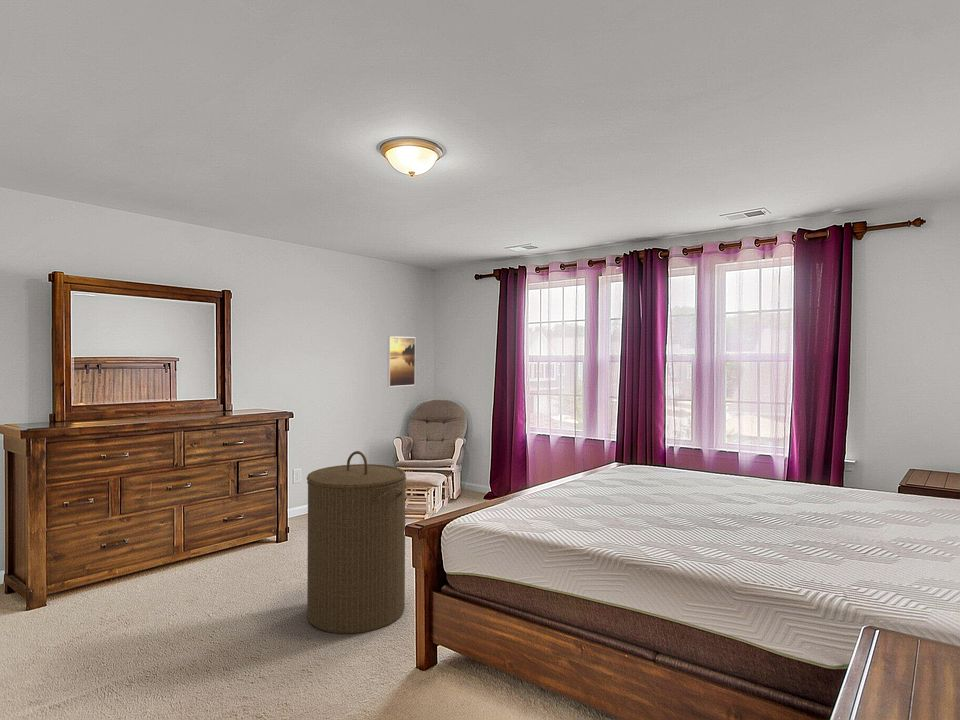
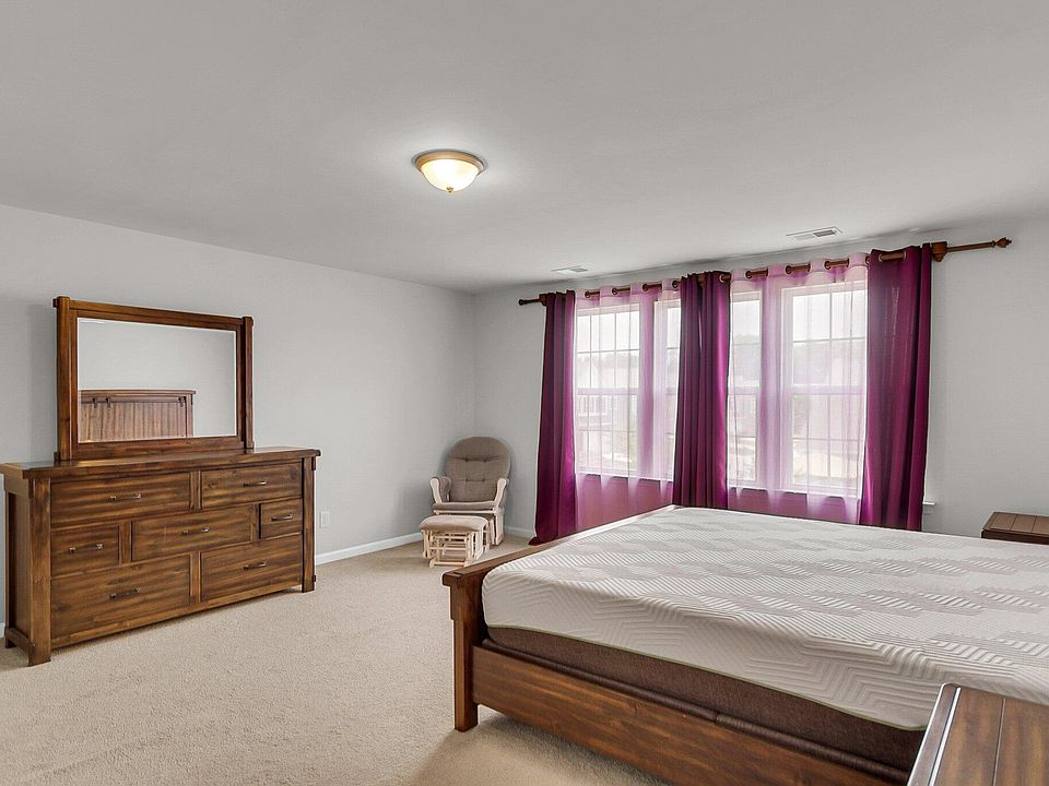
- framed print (401, 361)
- laundry hamper (356, 531)
